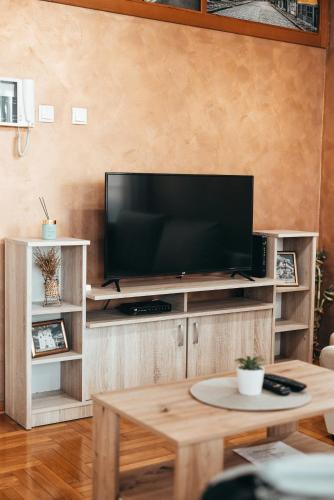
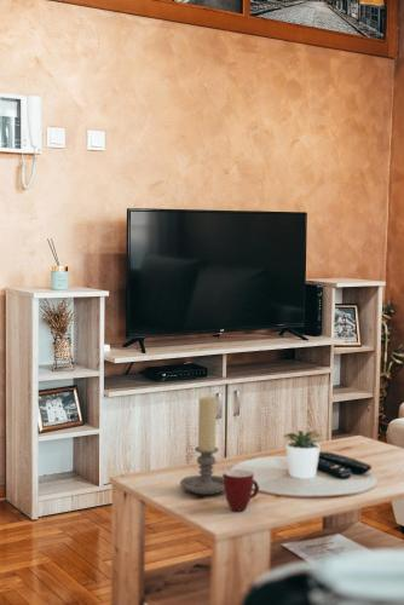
+ mug (241, 490)
+ candle holder (210, 442)
